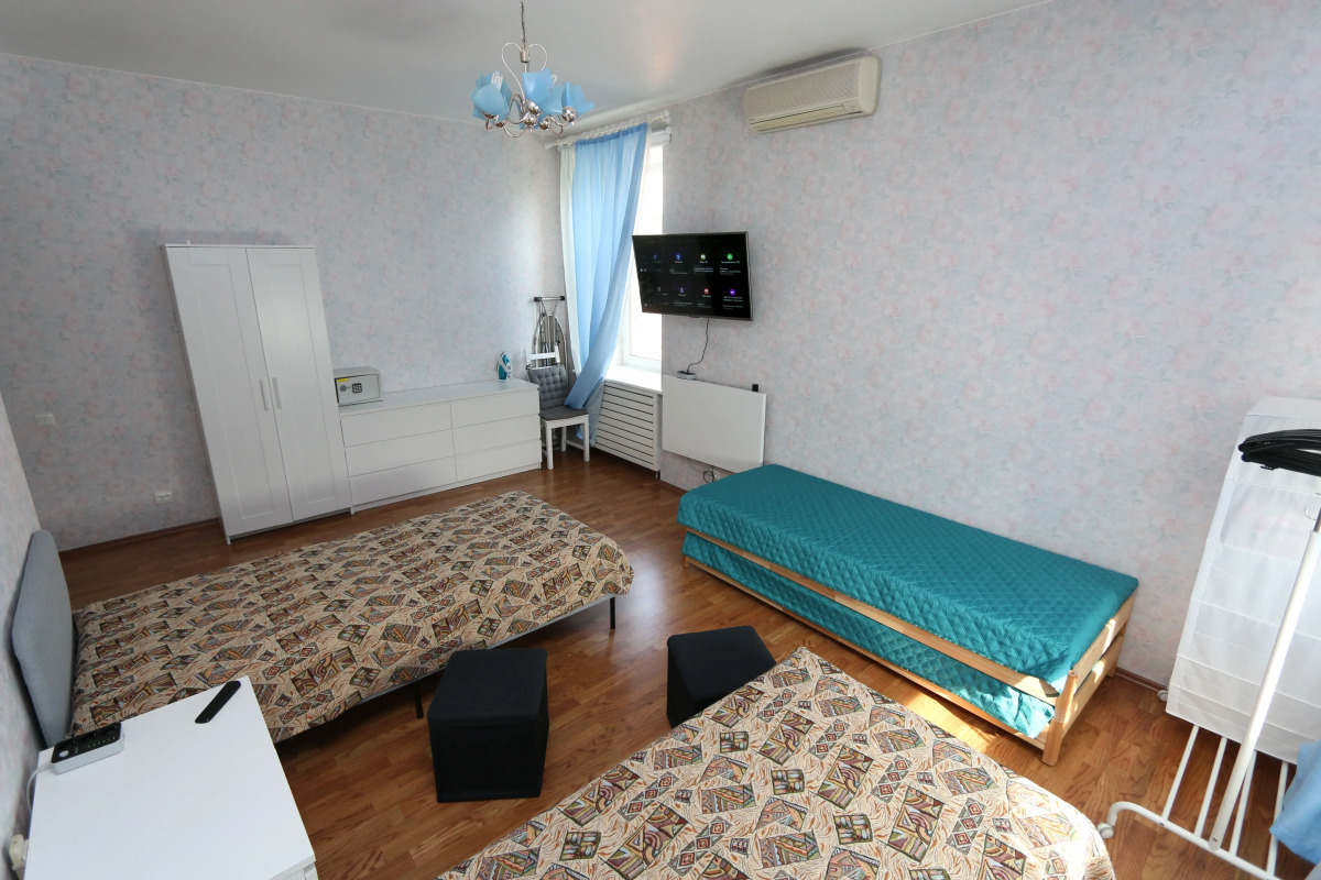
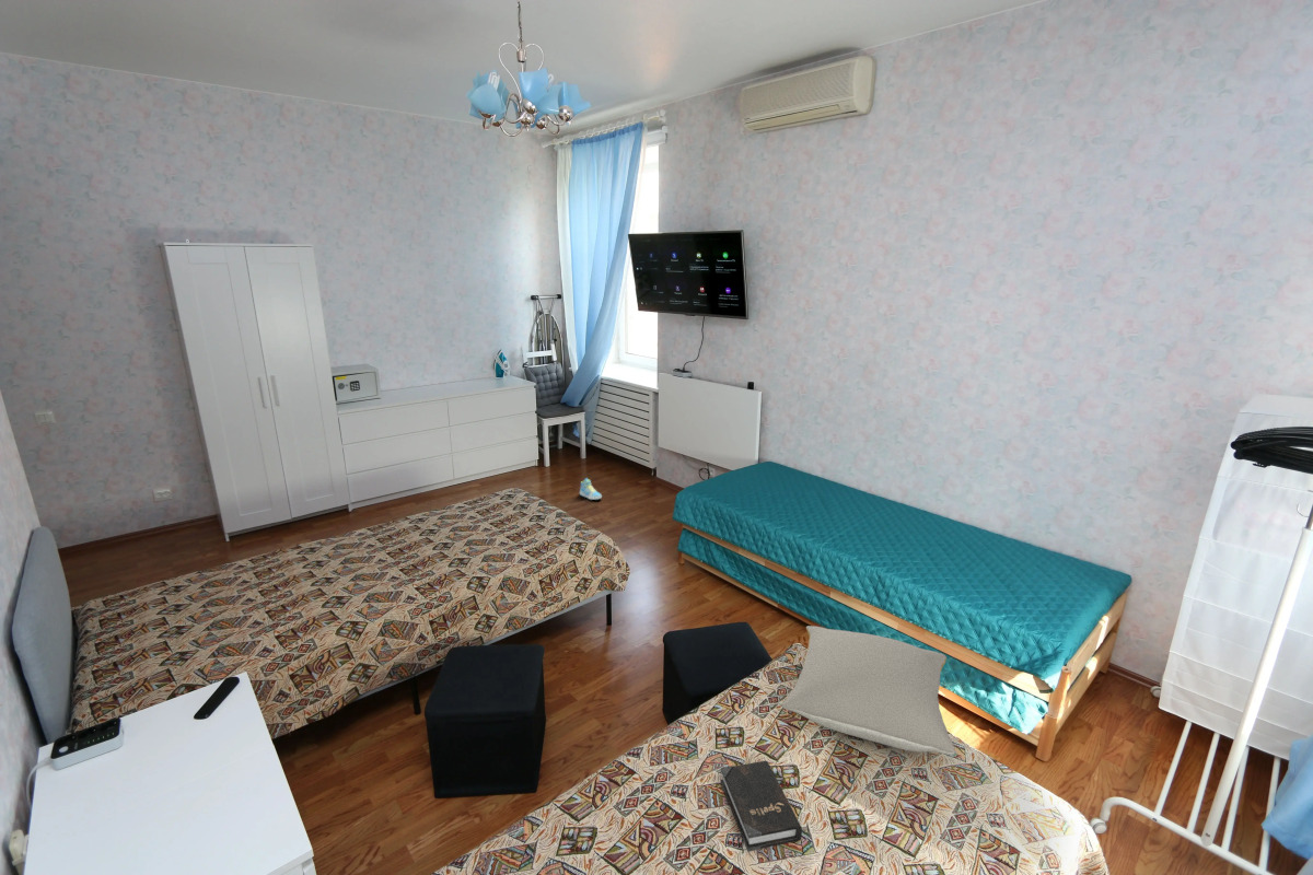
+ sneaker (590, 488)
+ hardback book (758, 802)
+ pillow (869, 679)
